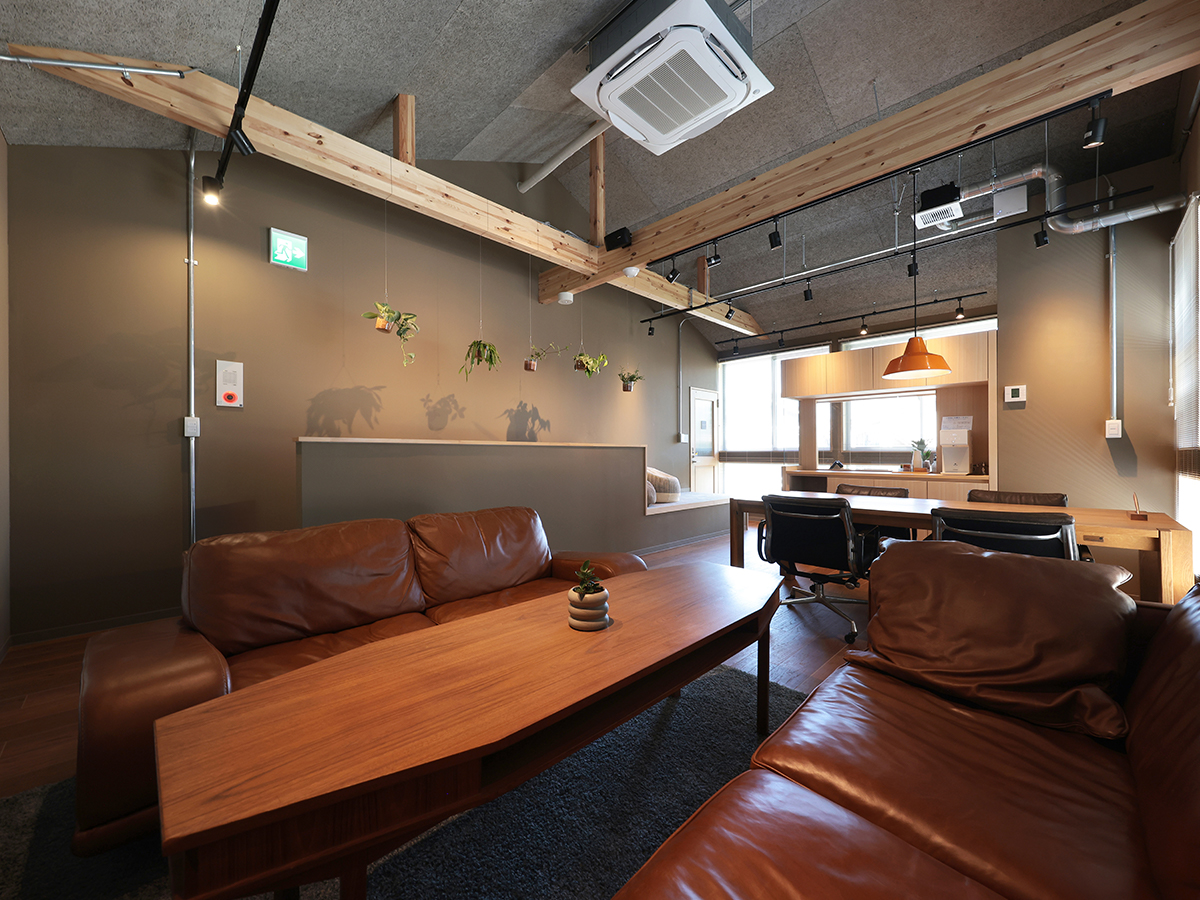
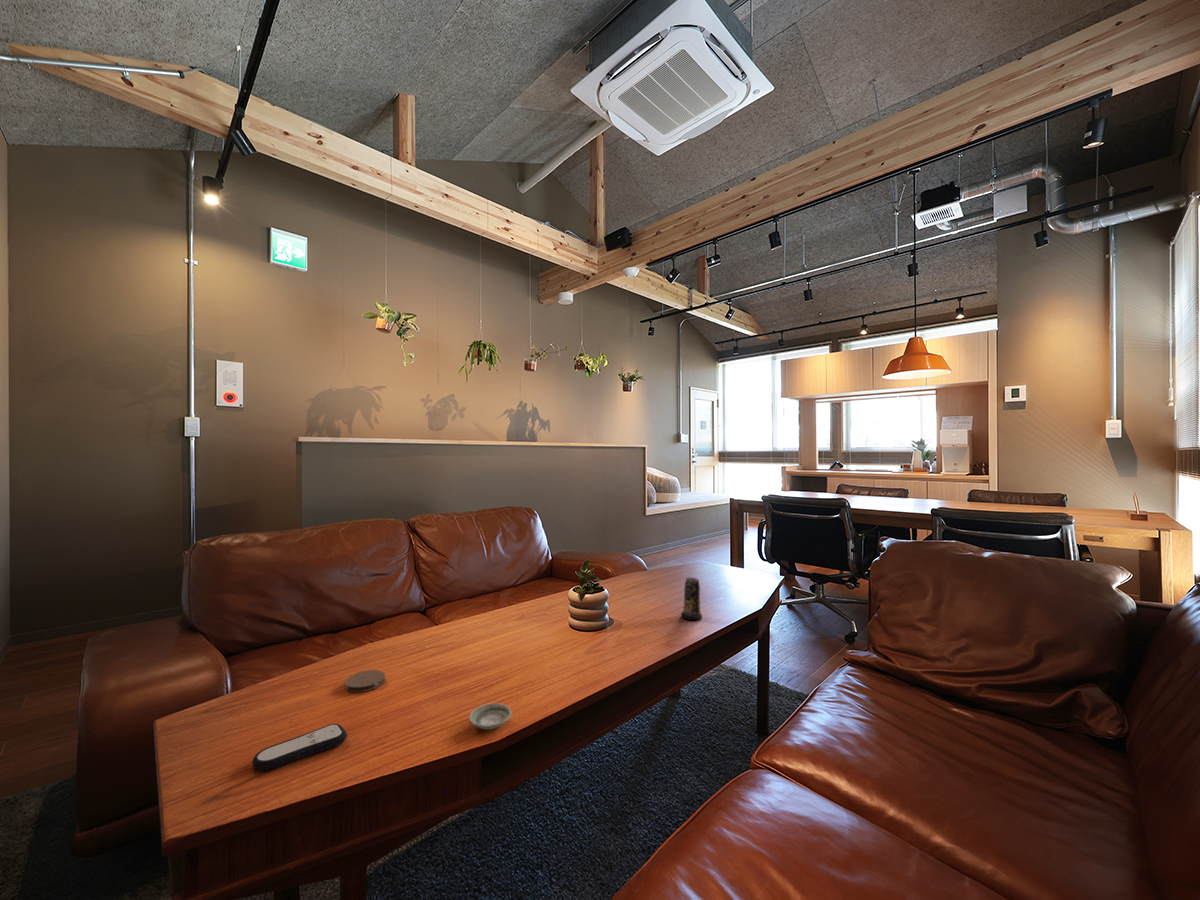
+ saucer (490, 718)
+ candle (691, 597)
+ coaster (365, 680)
+ remote control (301, 746)
